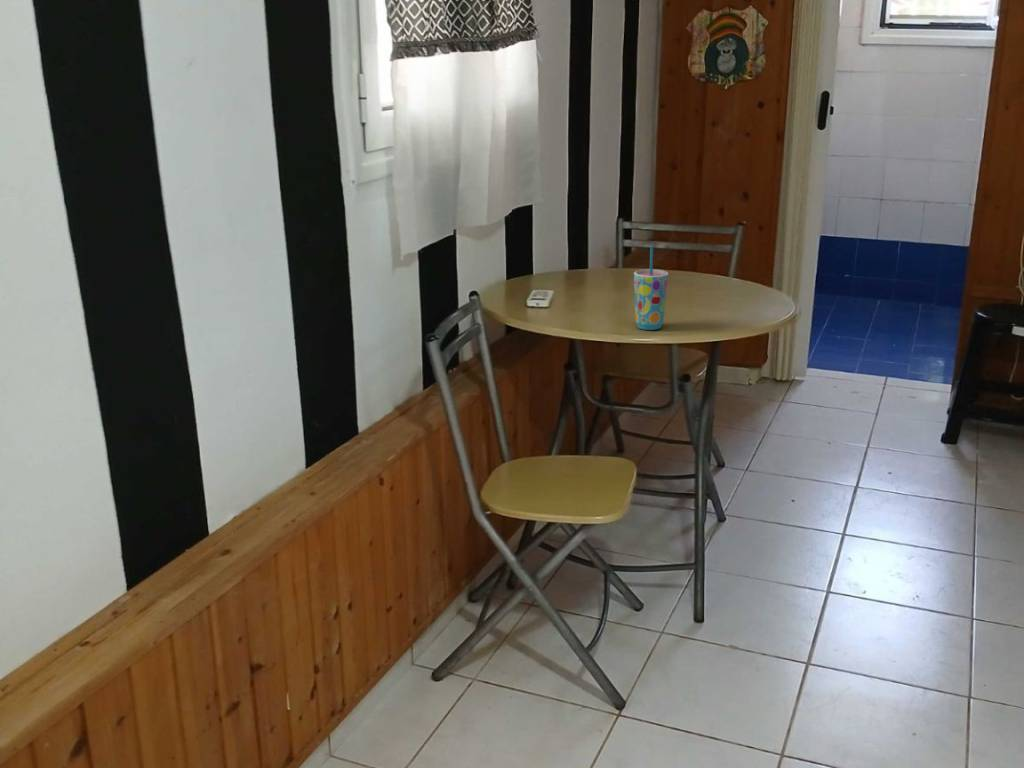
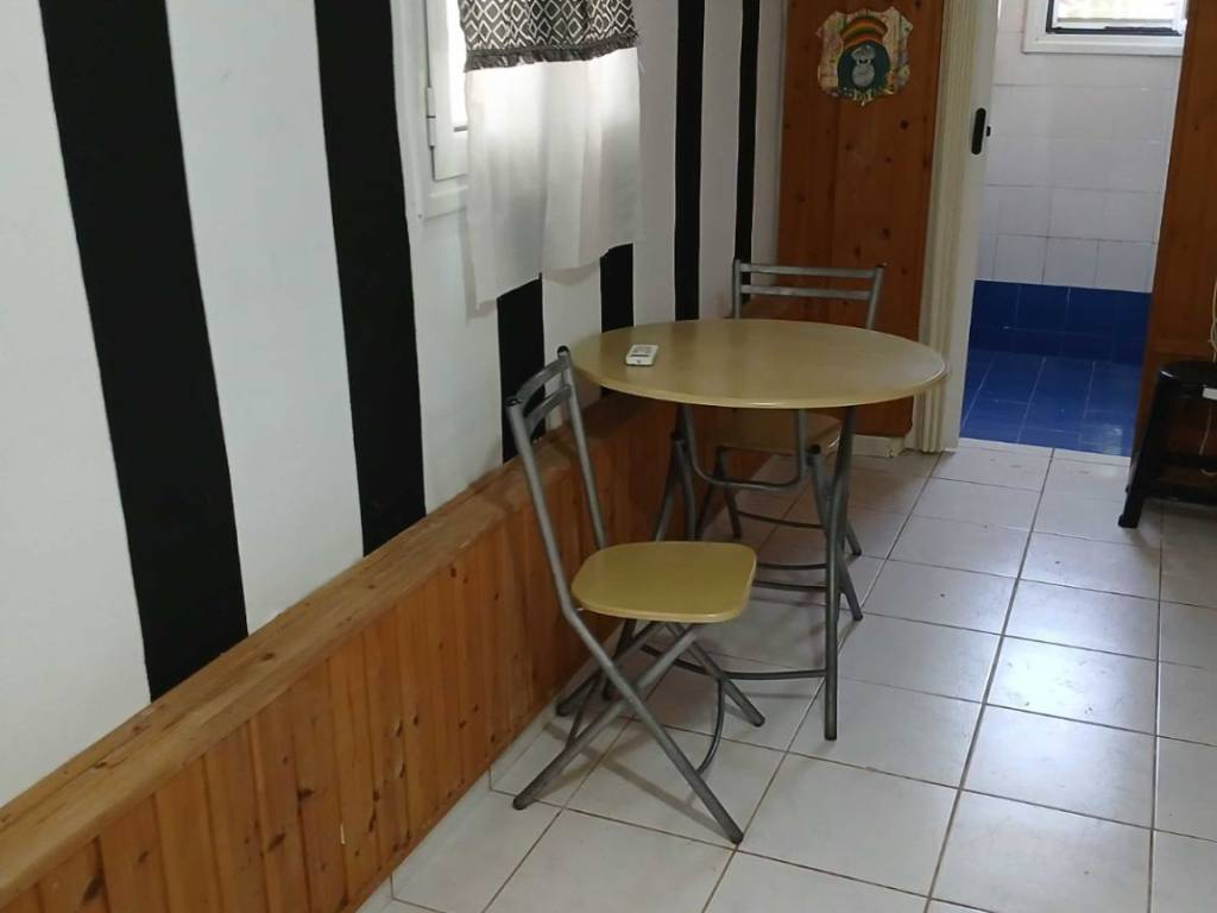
- cup (650, 286)
